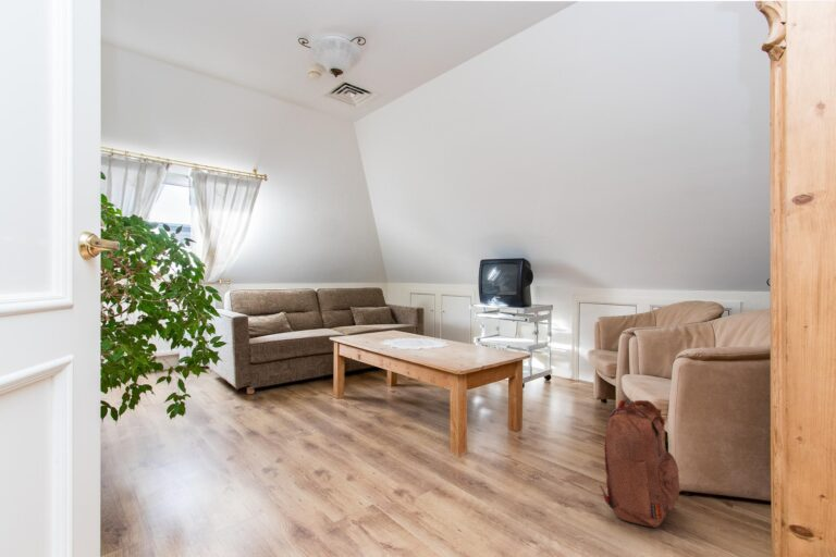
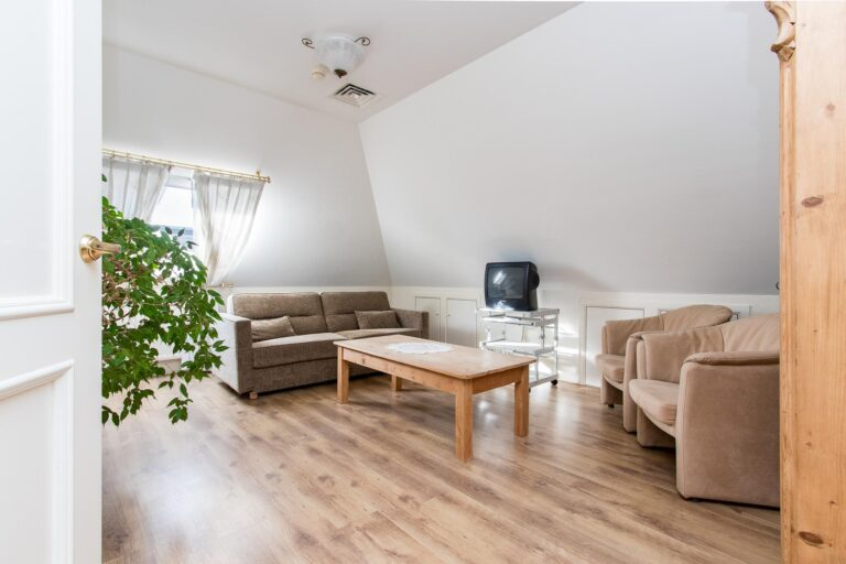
- backpack (634, 454)
